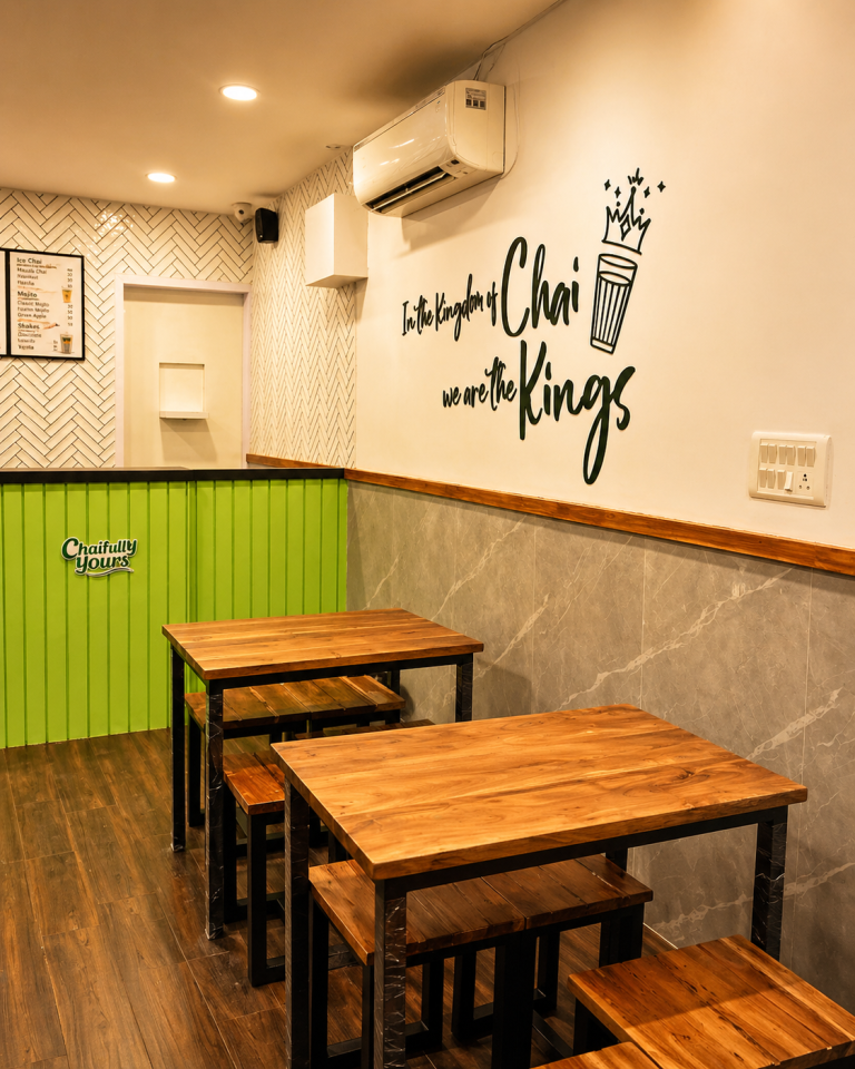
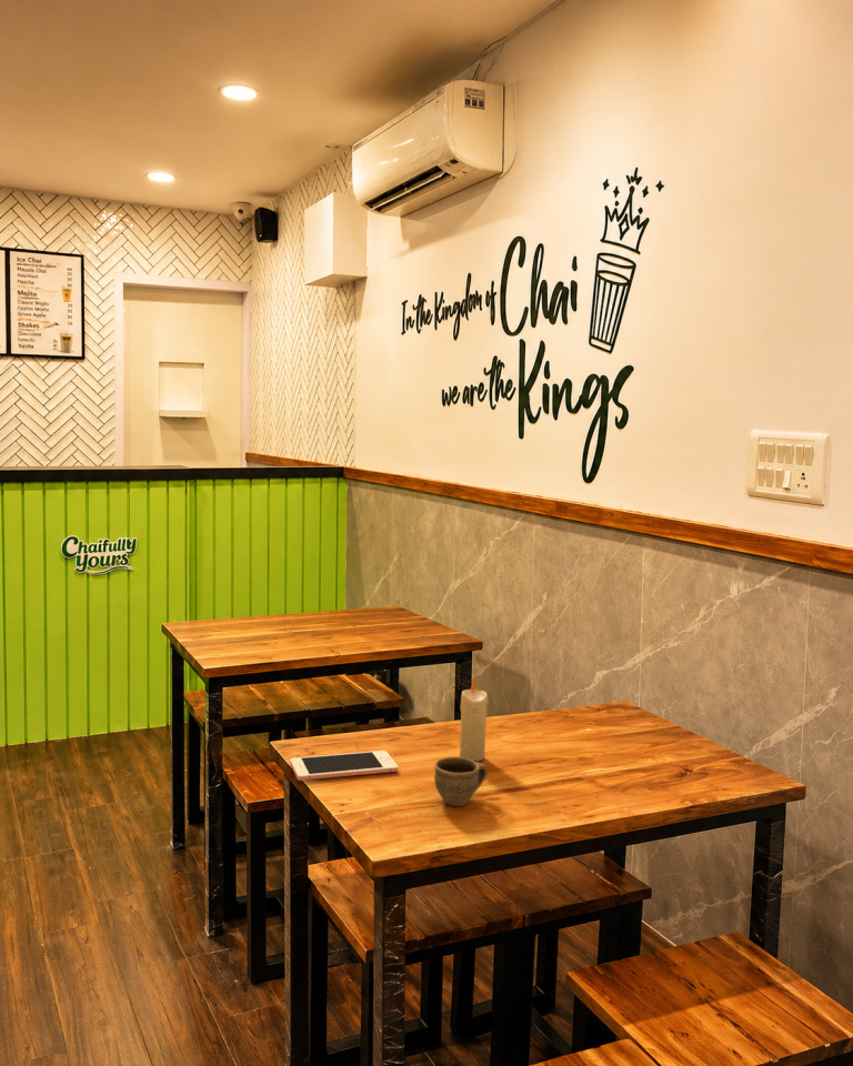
+ cup (463, 782)
+ candle (473, 717)
+ cell phone (343, 764)
